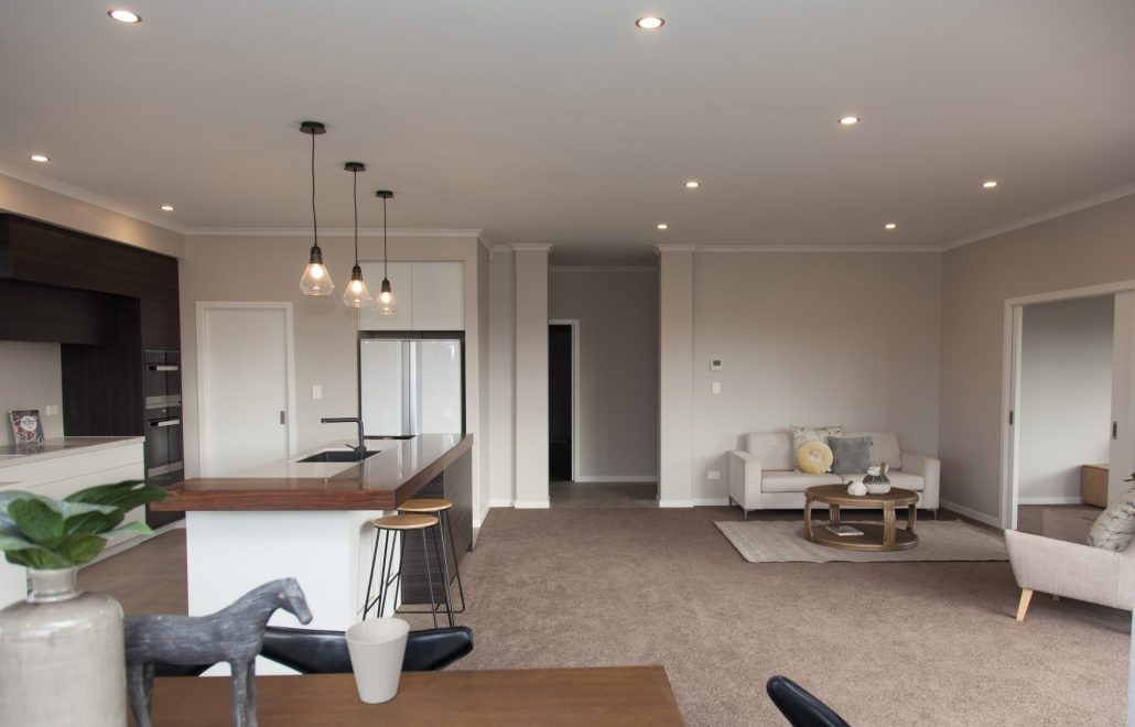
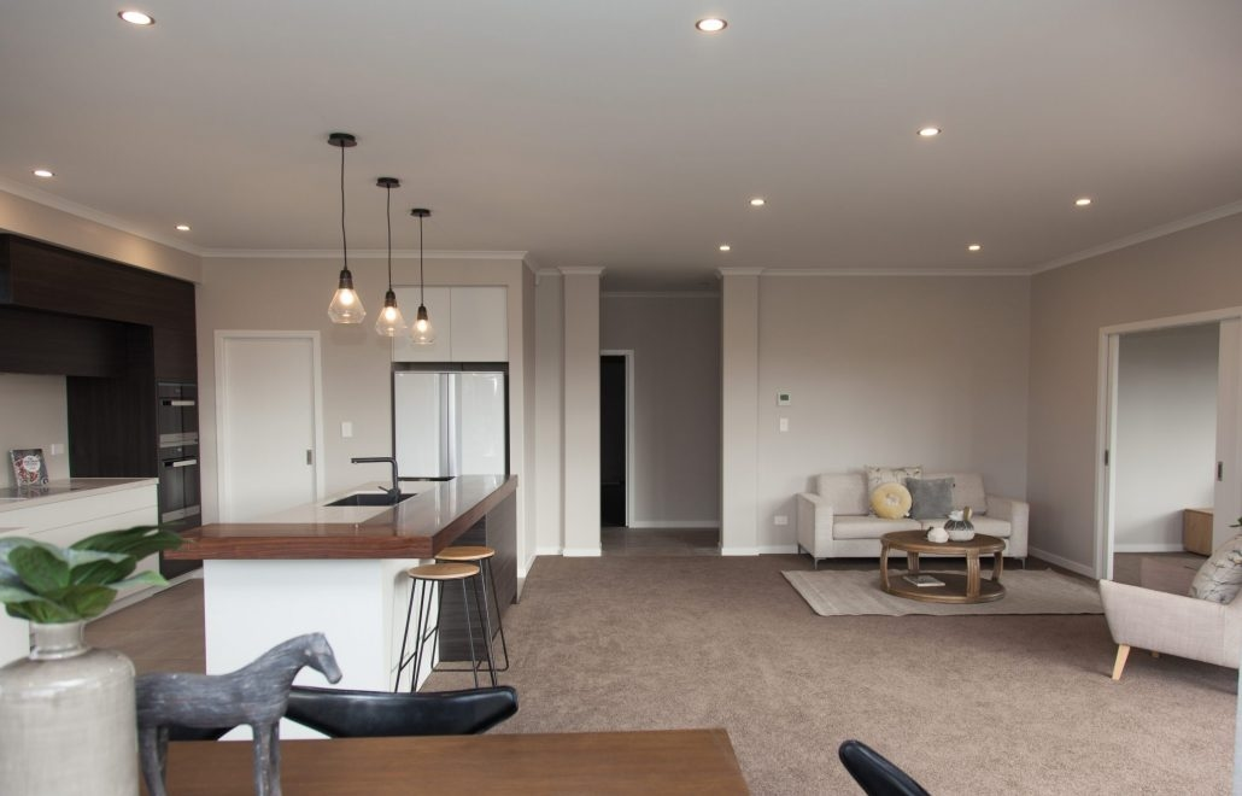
- cup (378, 661)
